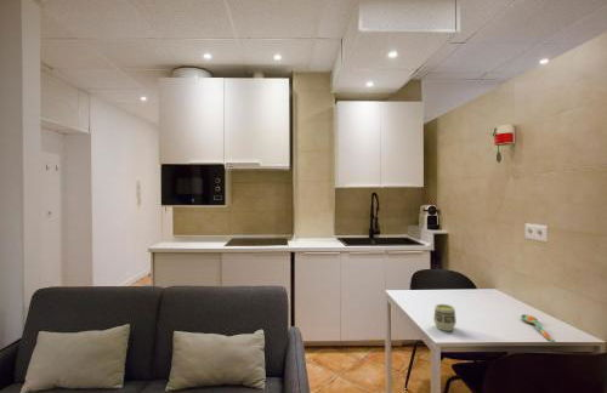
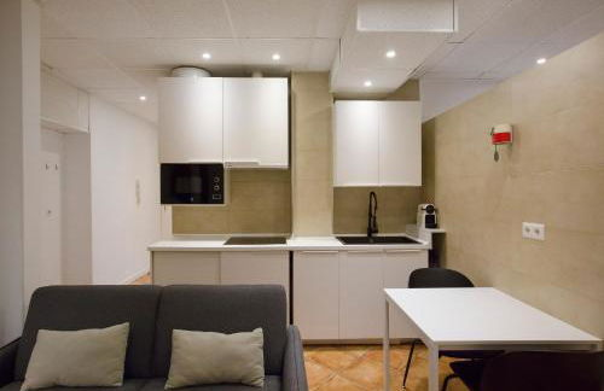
- cup (444, 317)
- spoon (537, 326)
